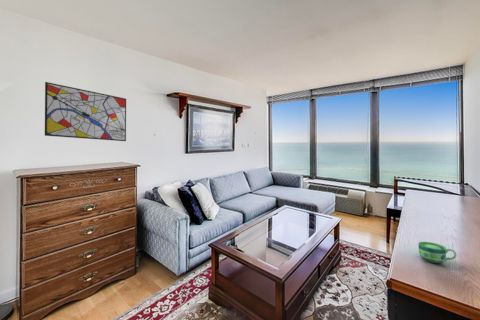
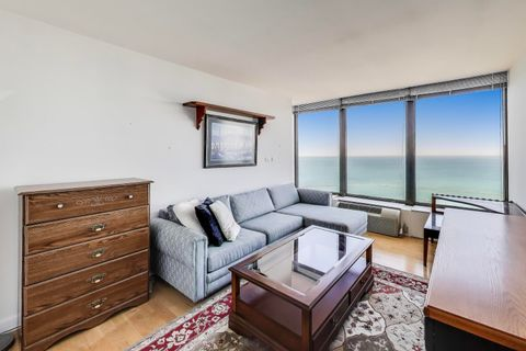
- wall art (90, 115)
- cup (436, 253)
